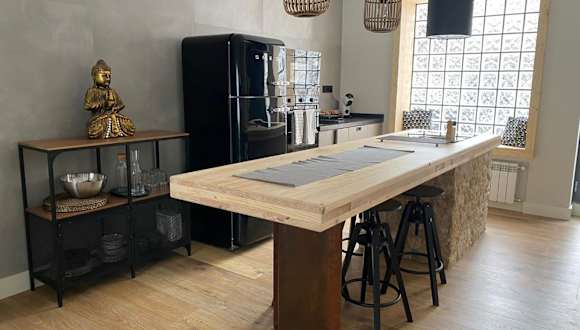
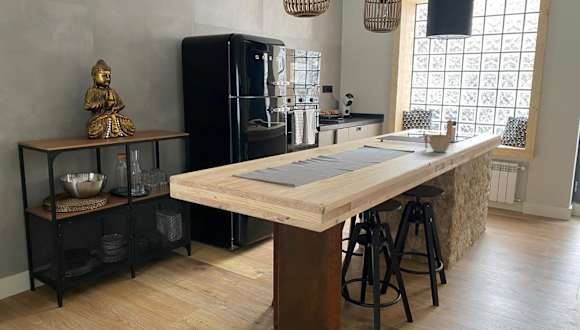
+ cup (436, 143)
